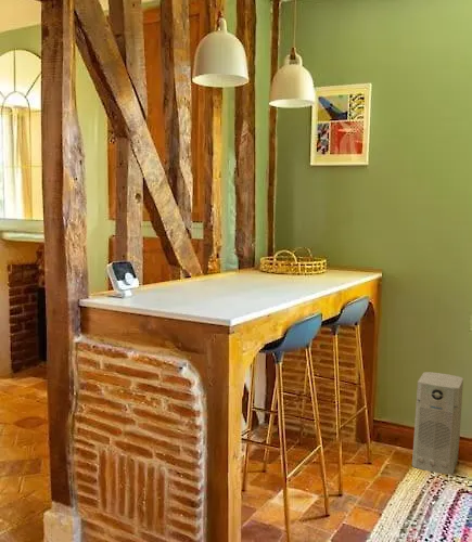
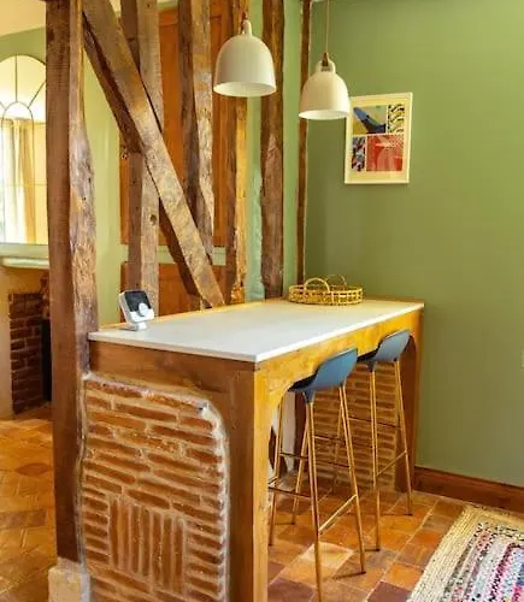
- air purifier (437, 421)
